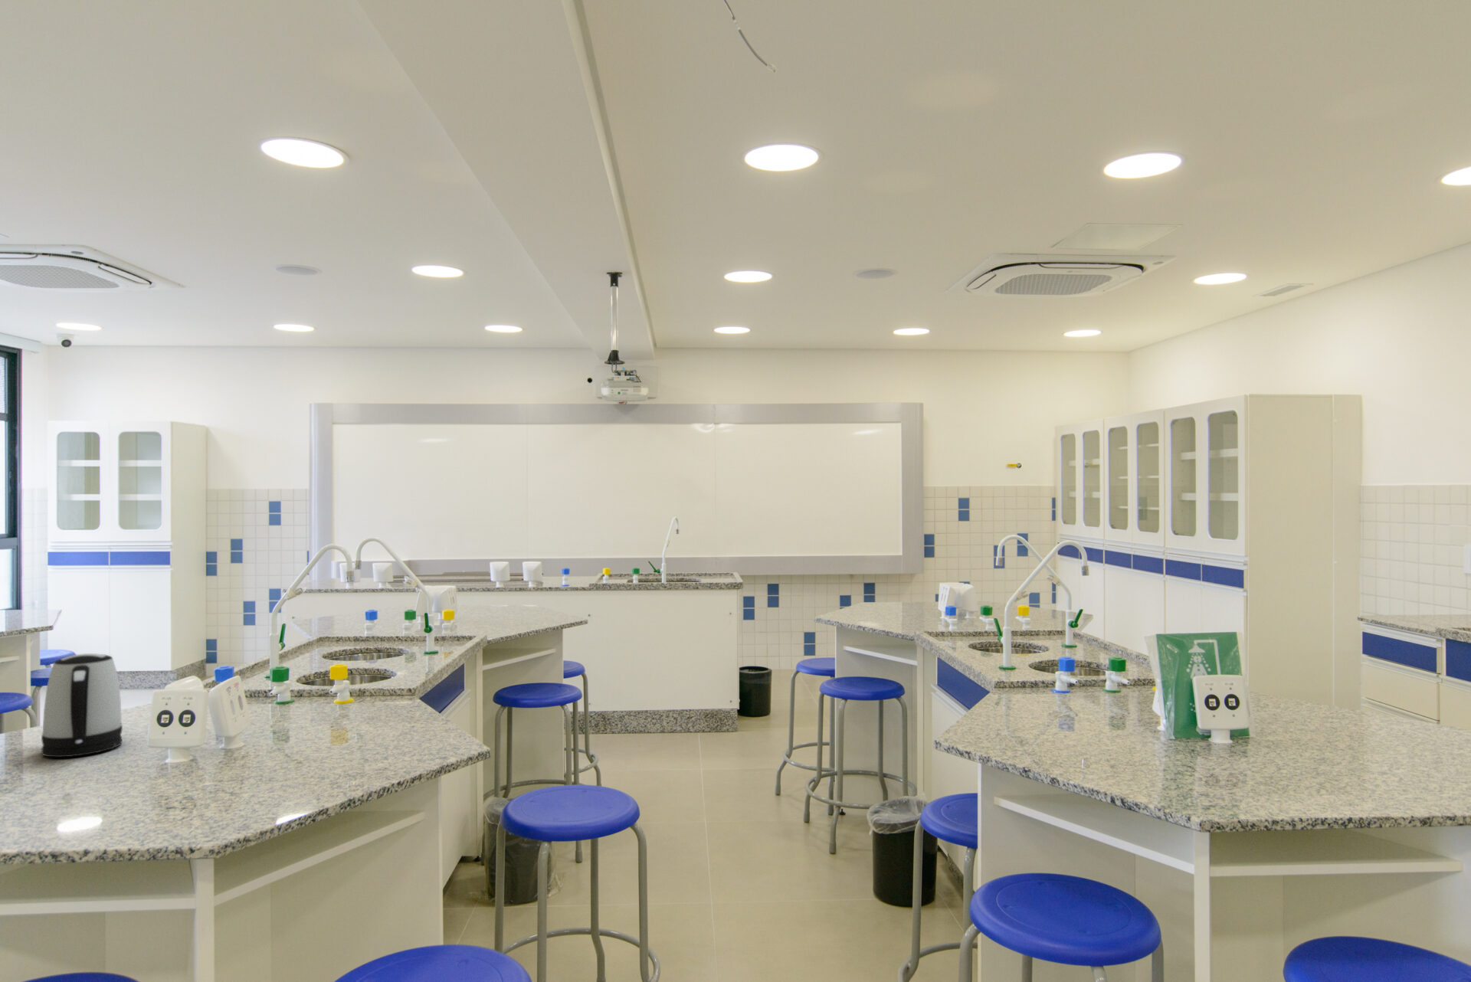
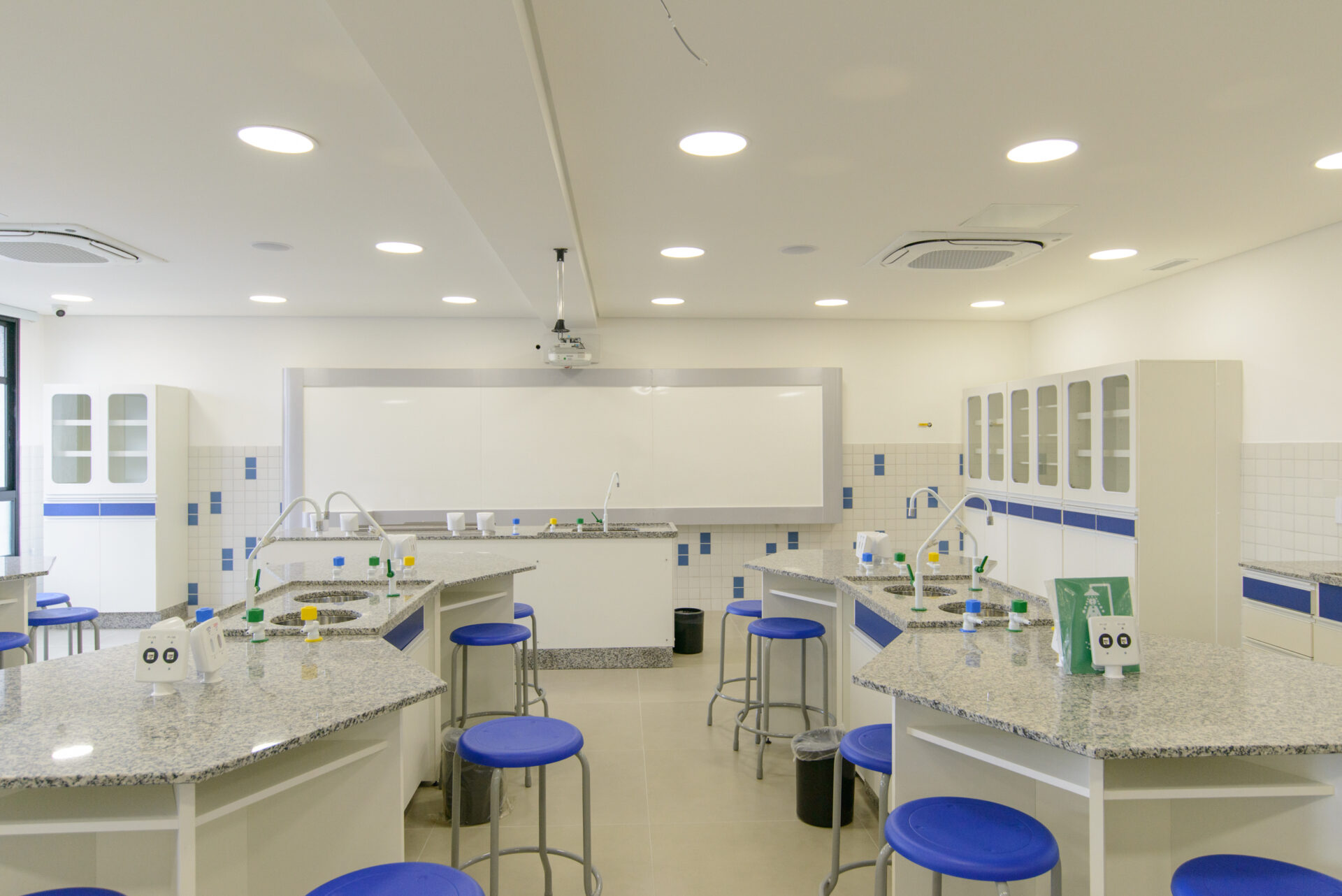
- kettle (82, 704)
